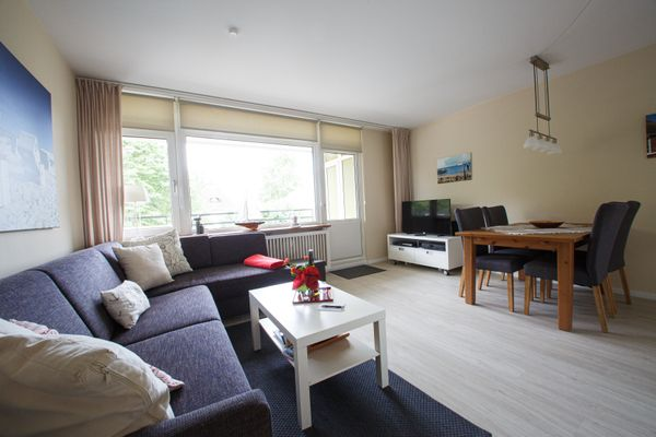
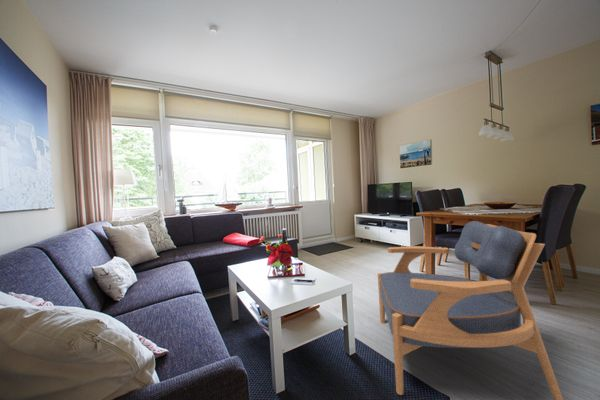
+ armchair (448, 290)
